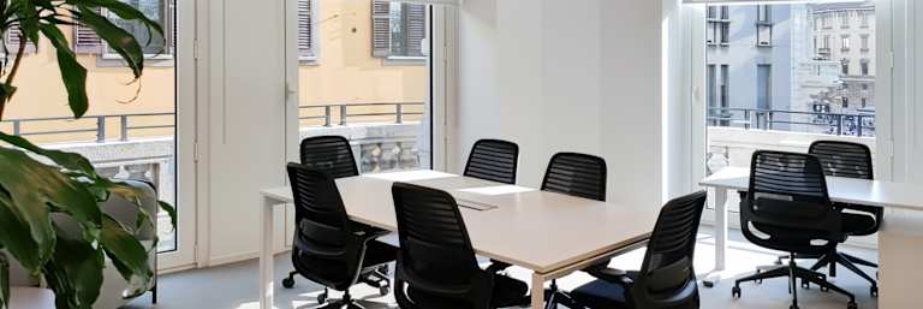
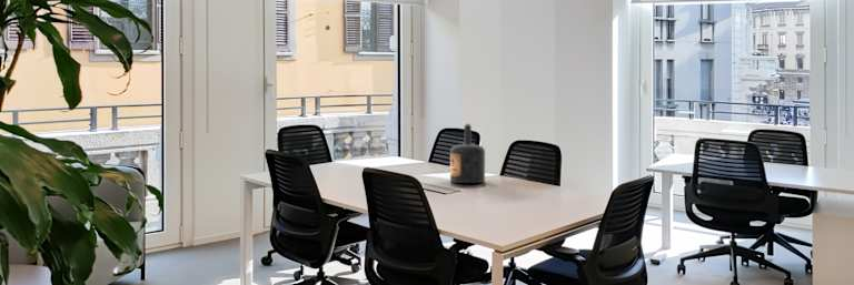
+ bottle (467, 152)
